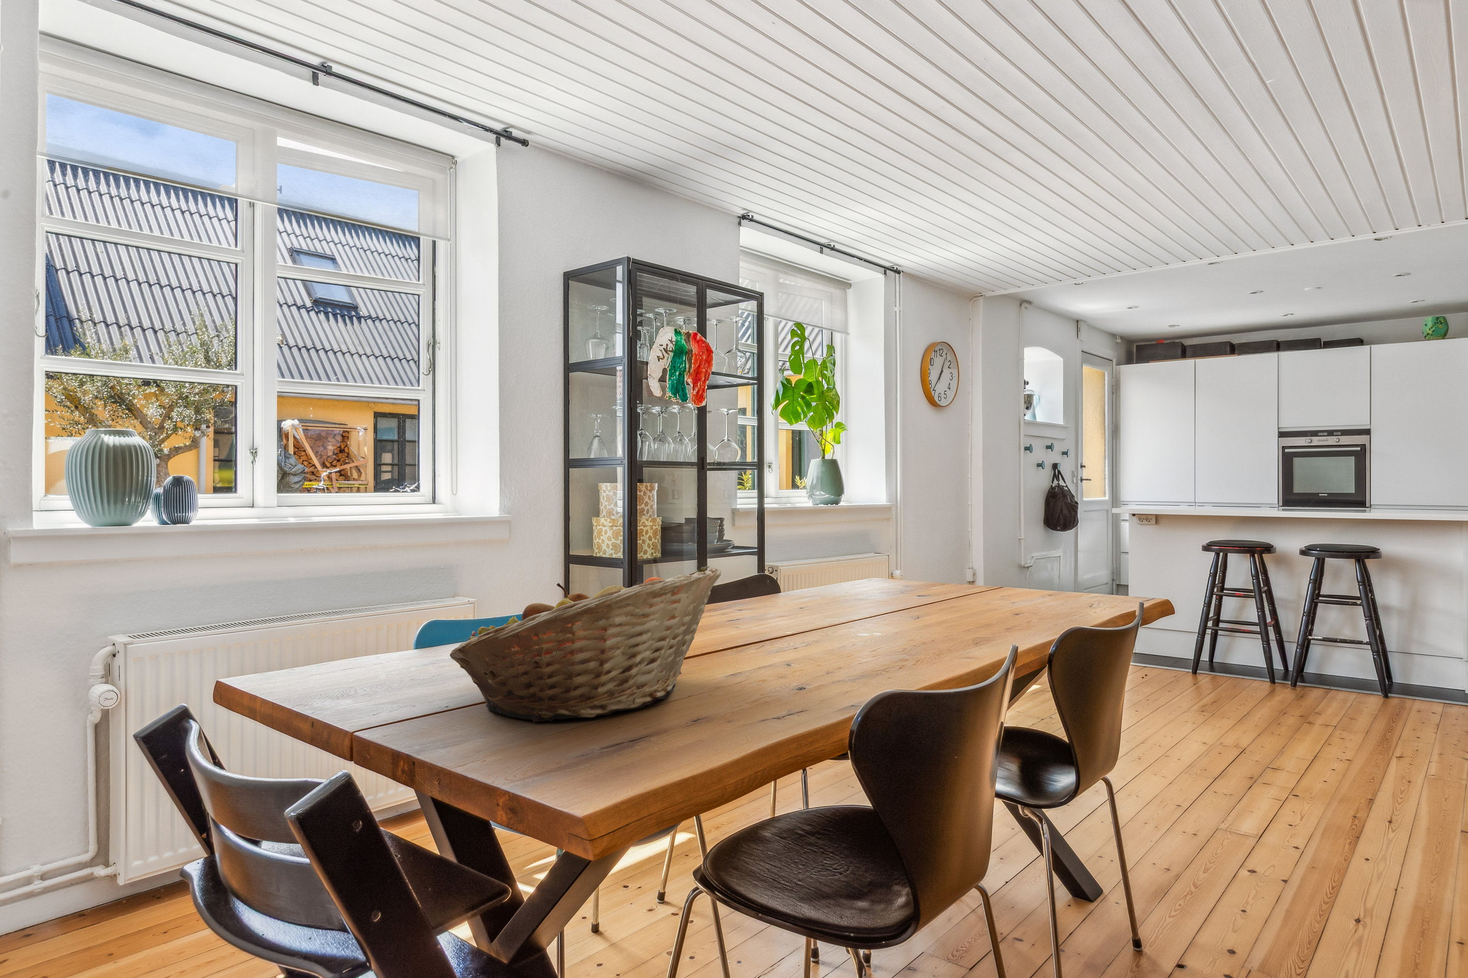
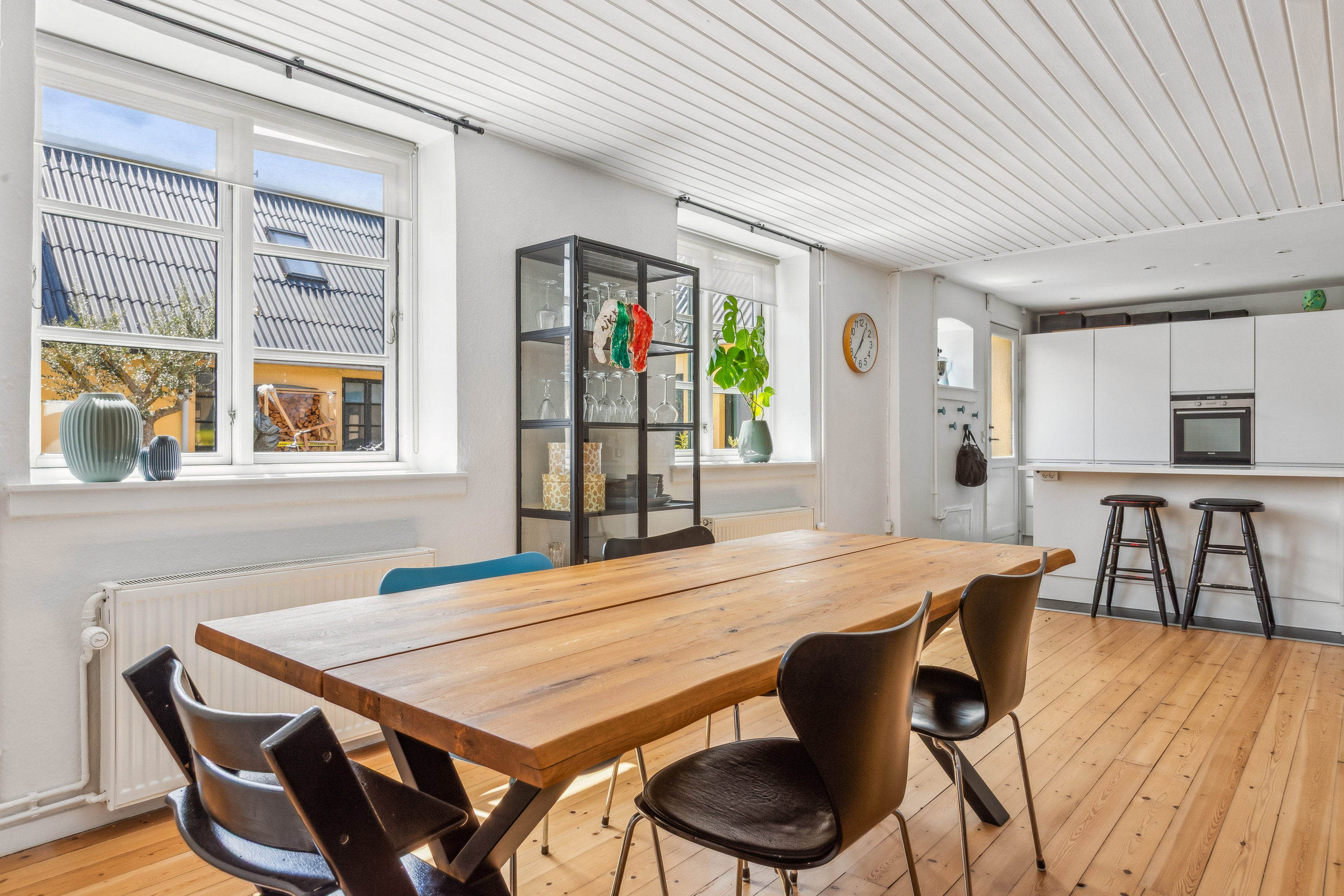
- fruit basket (596, 632)
